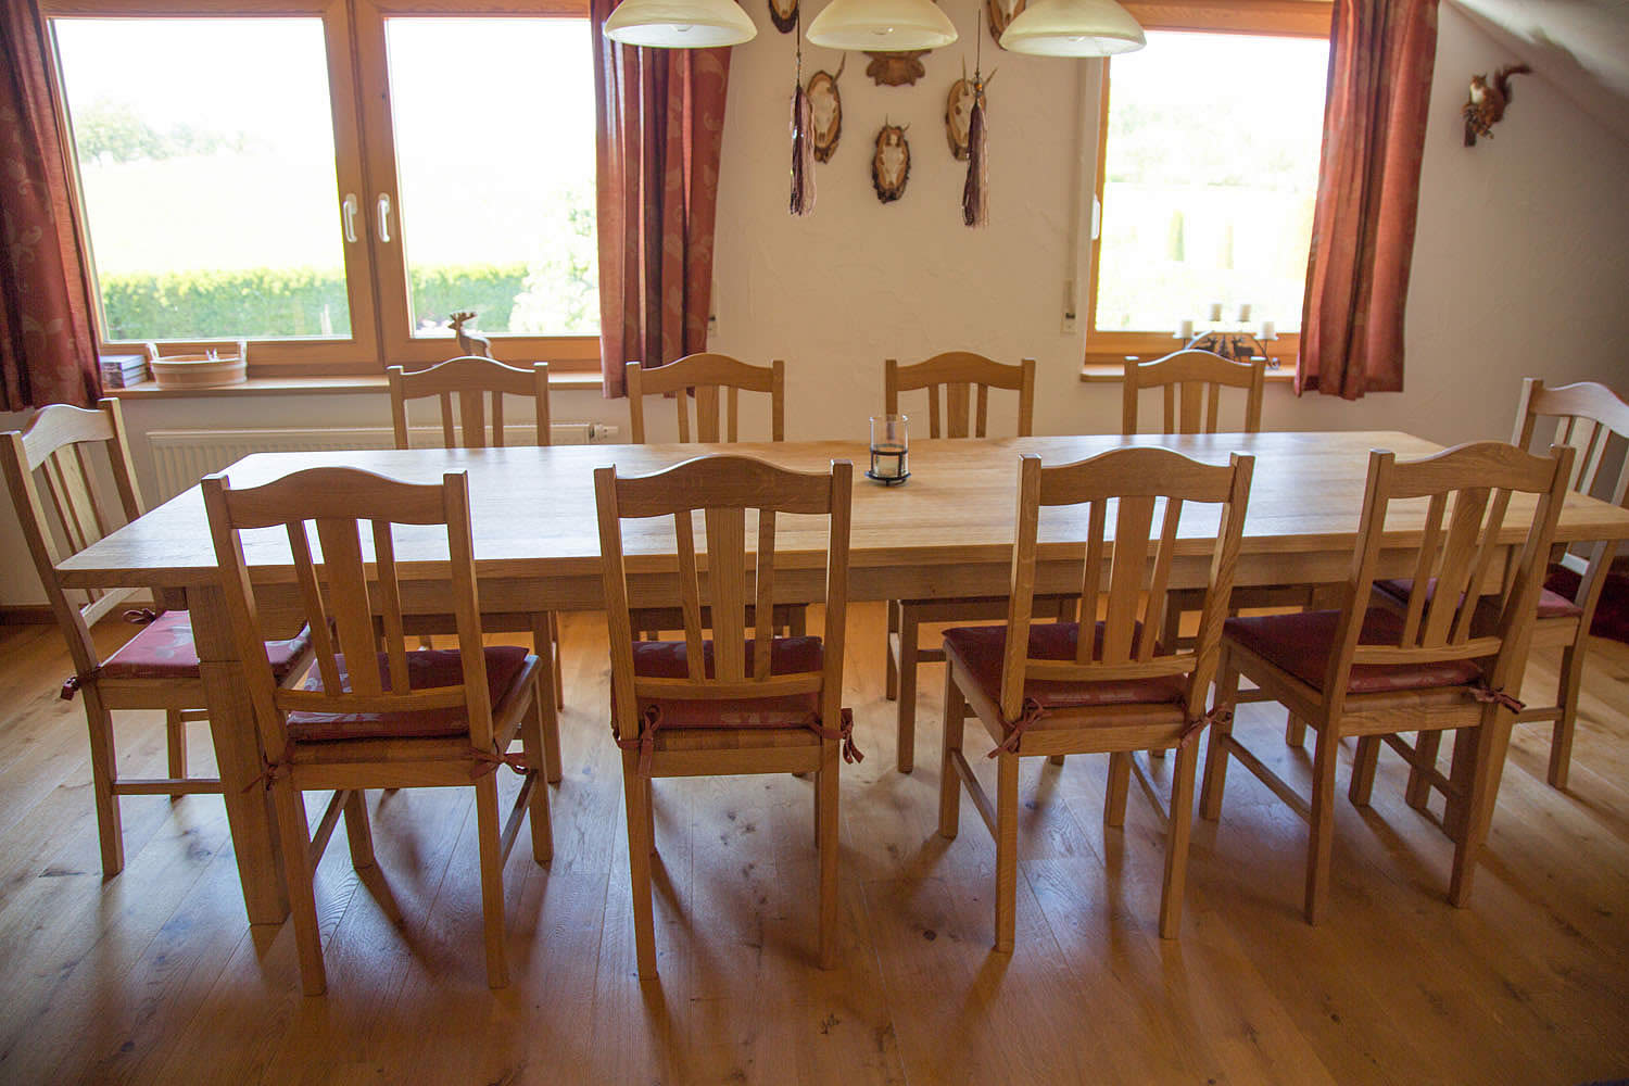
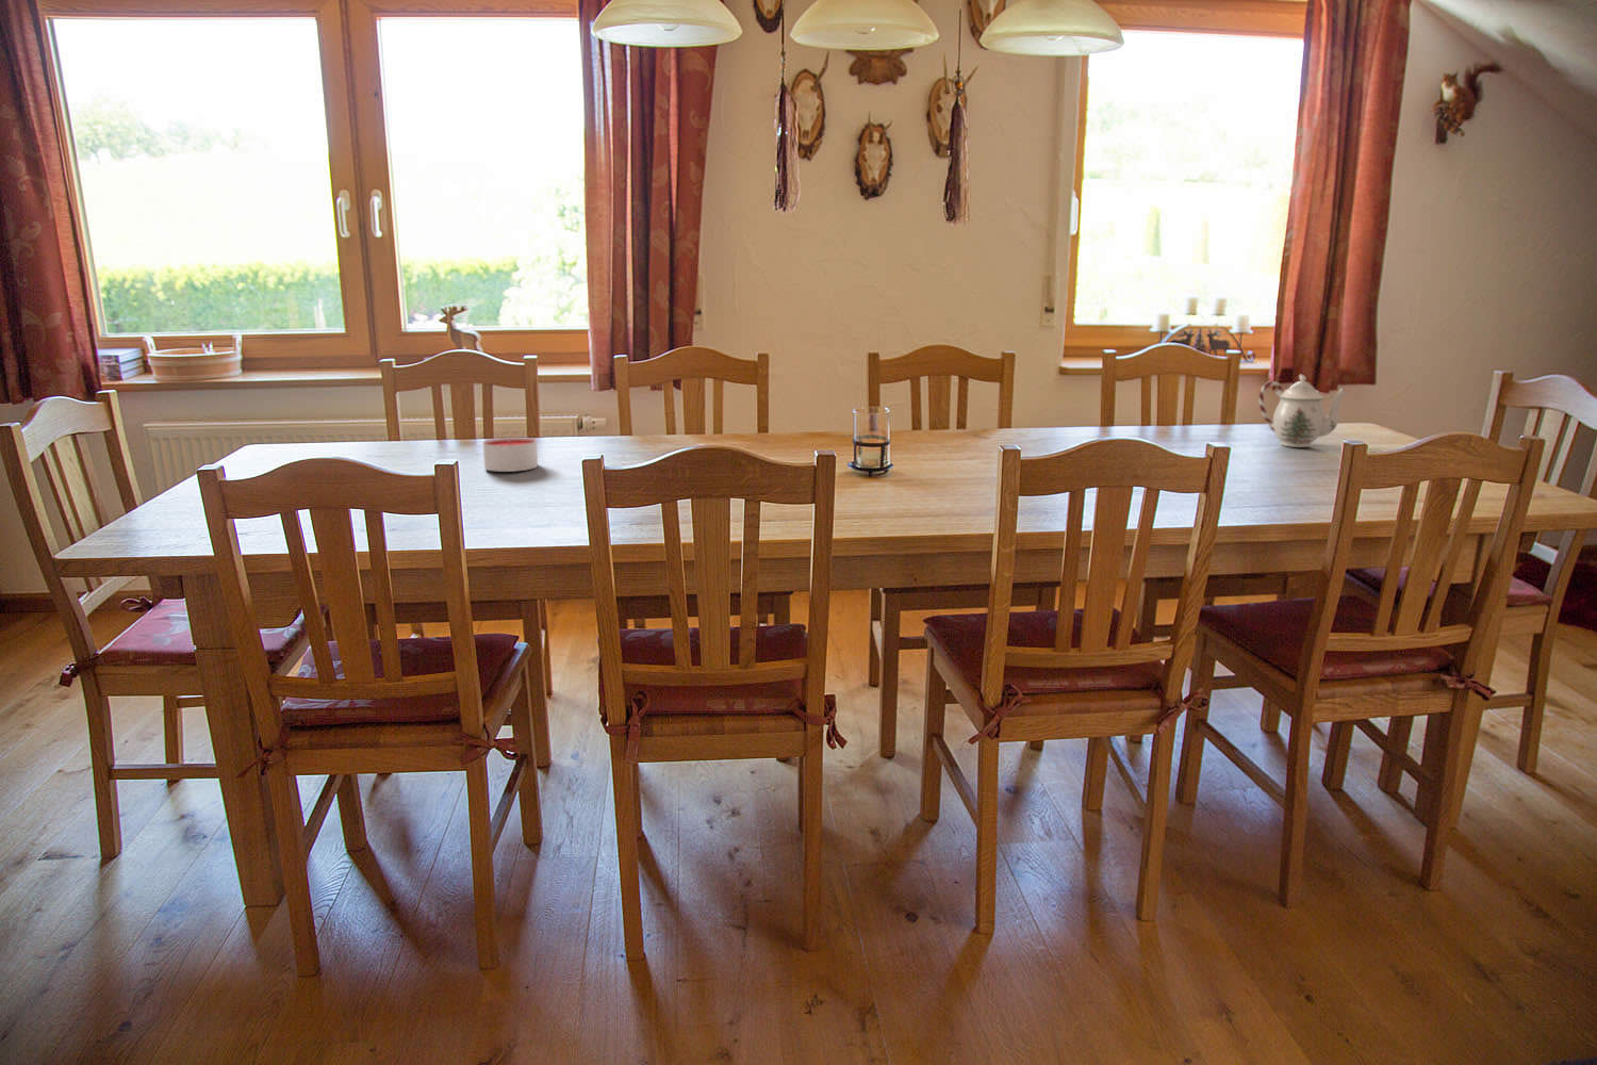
+ candle (510, 453)
+ teapot (1301, 410)
